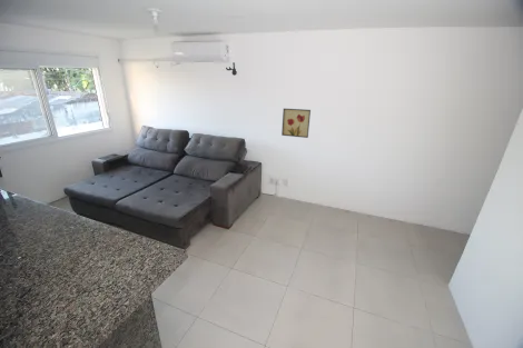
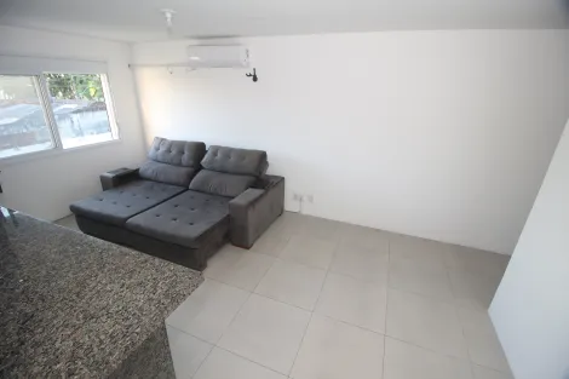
- wall art (295, 122)
